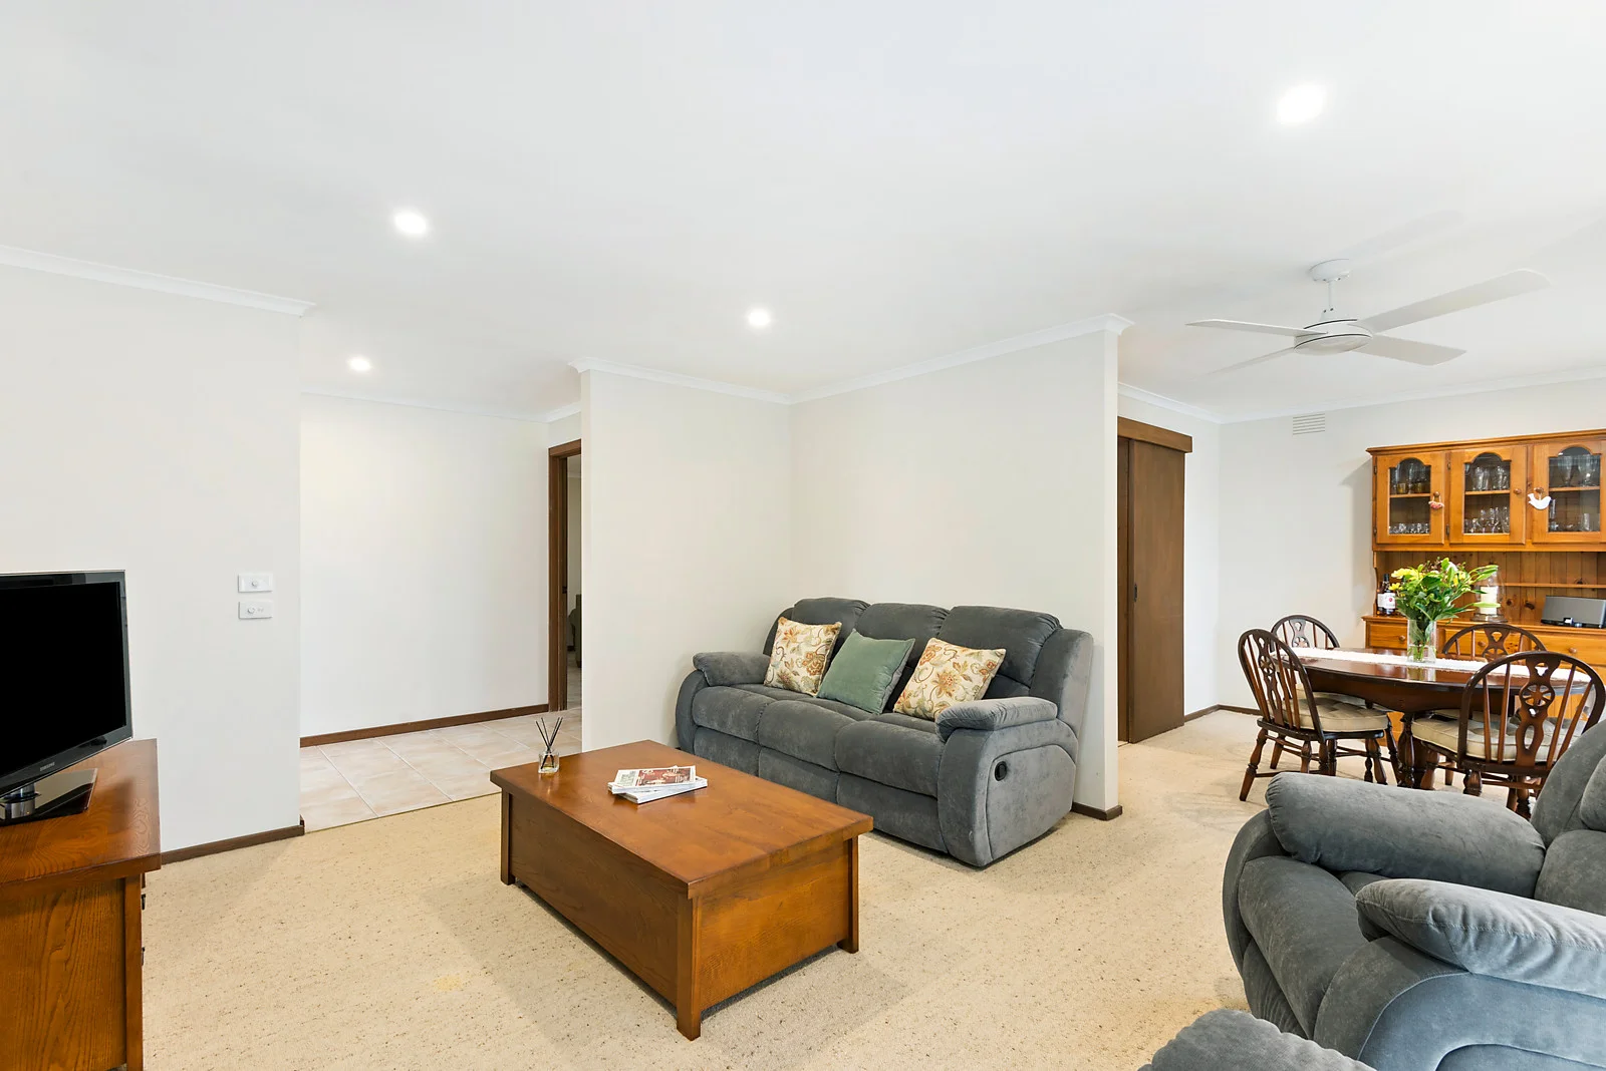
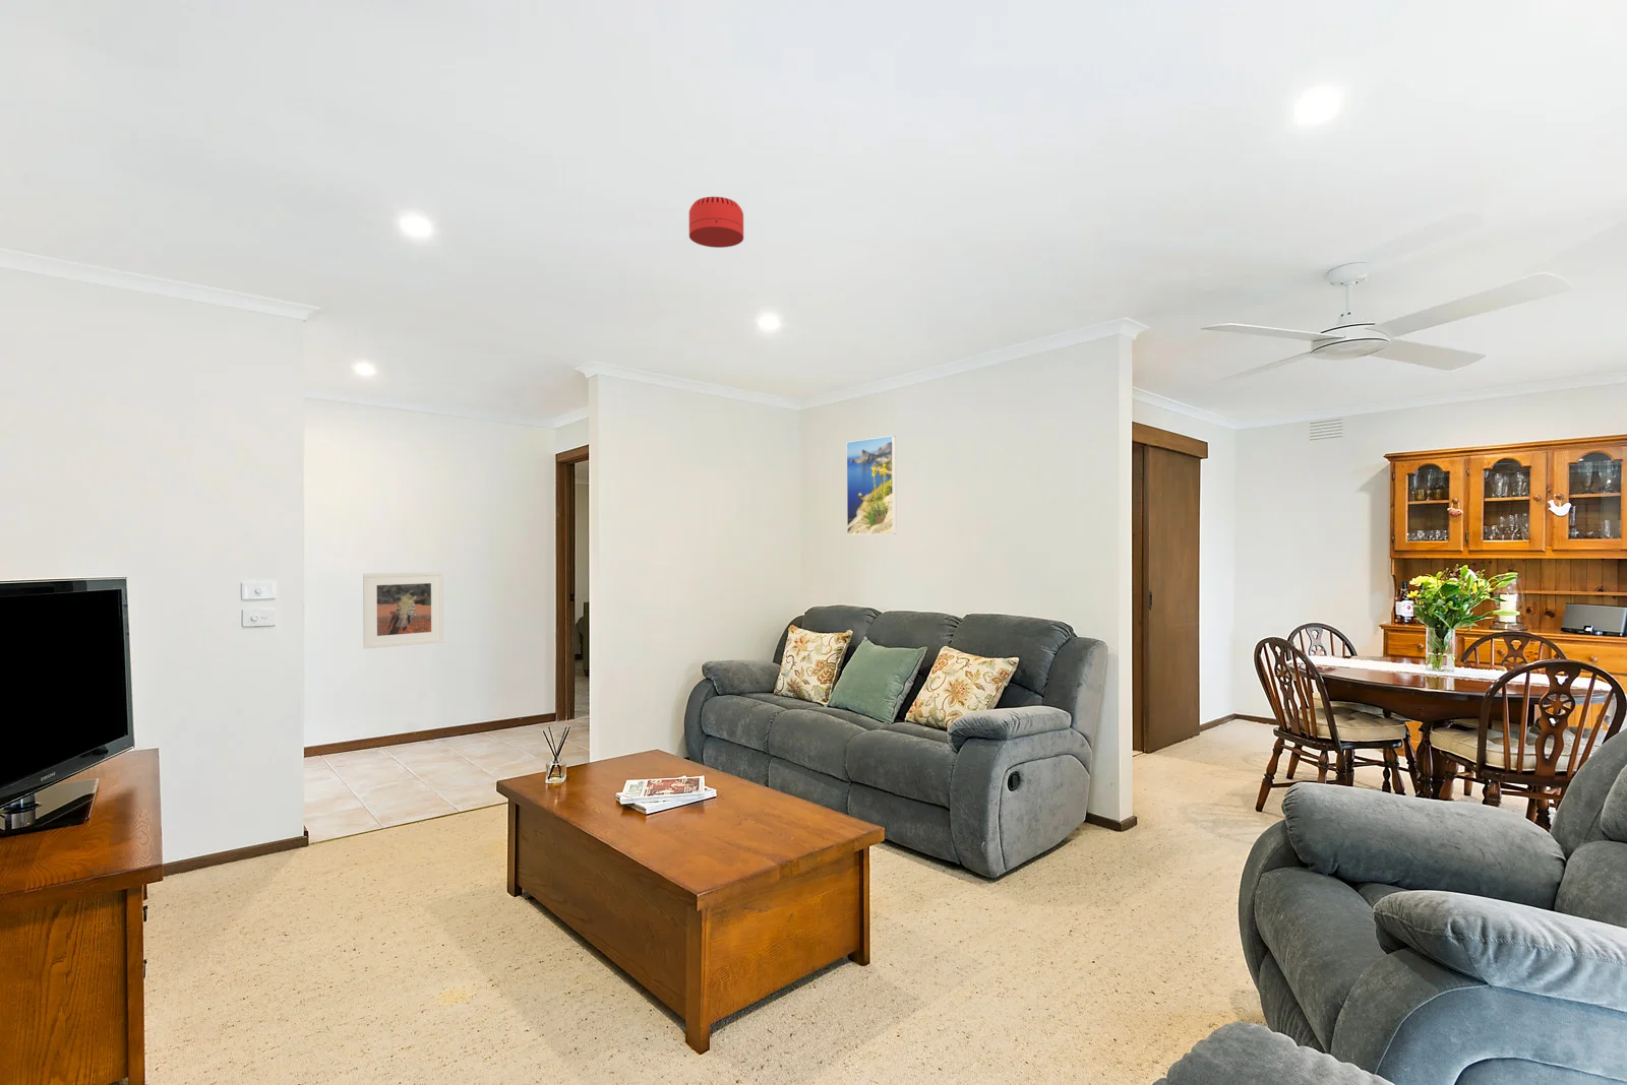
+ smoke detector (716, 220)
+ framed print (871, 487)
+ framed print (403, 609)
